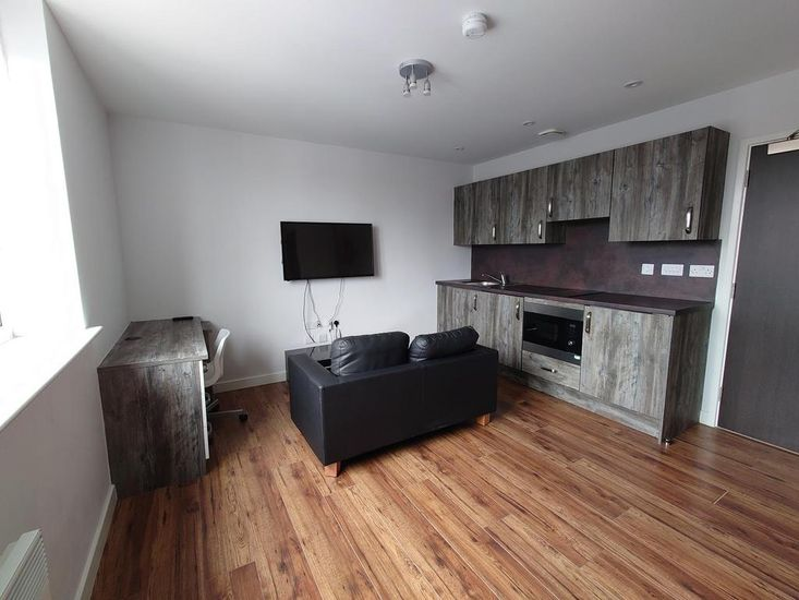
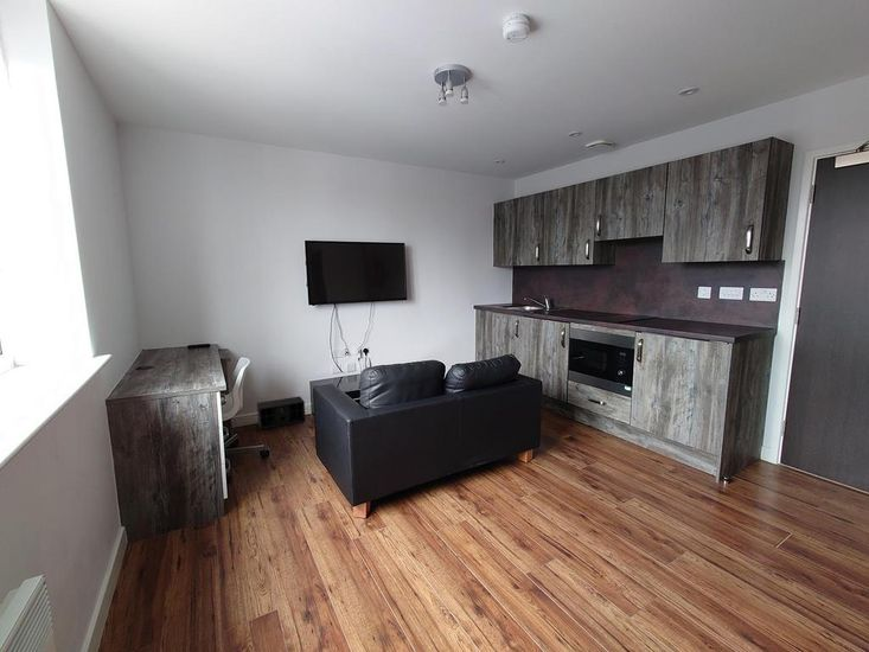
+ speaker (281, 411)
